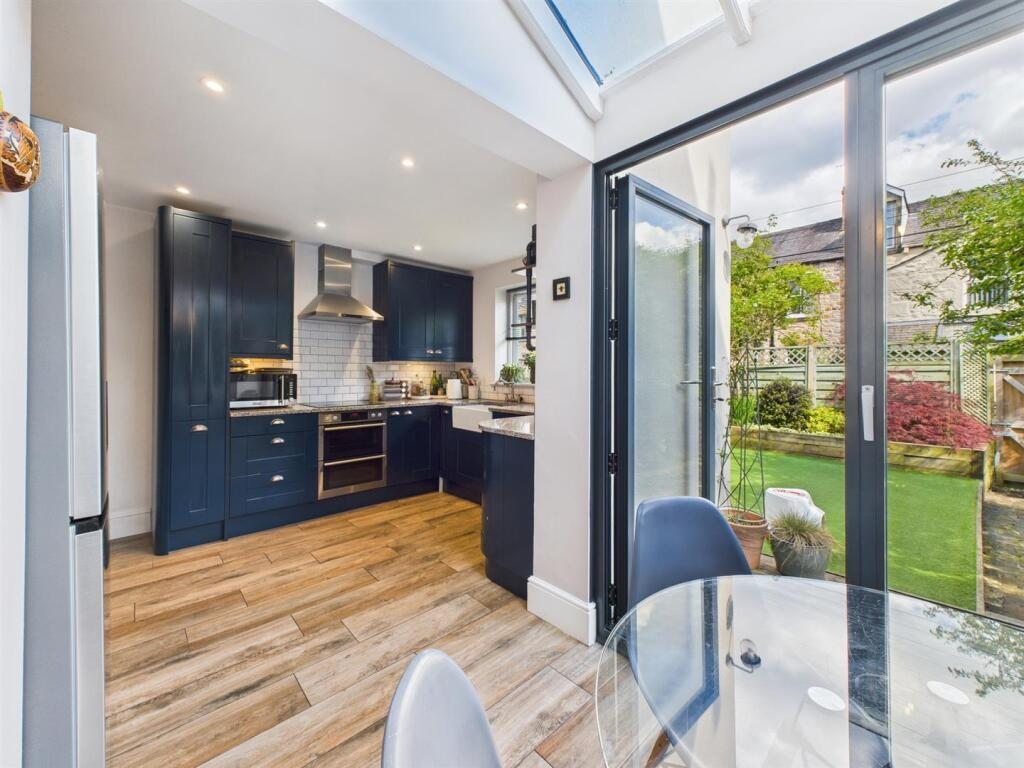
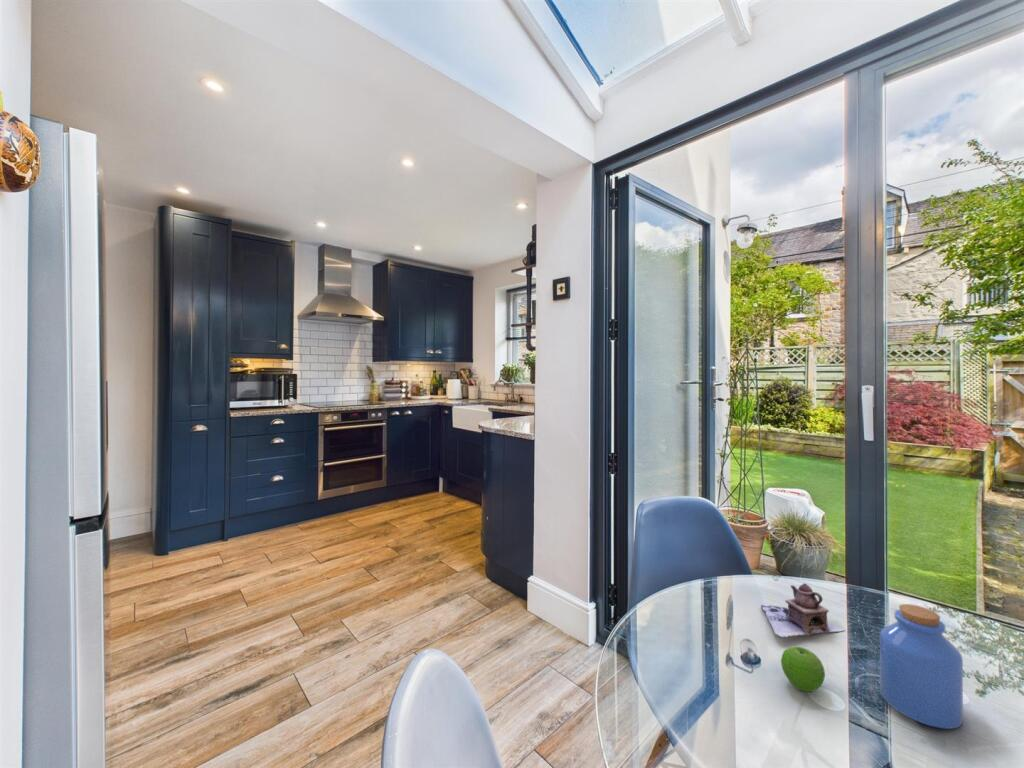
+ fruit (802, 669)
+ jar (919, 658)
+ teapot (804, 604)
